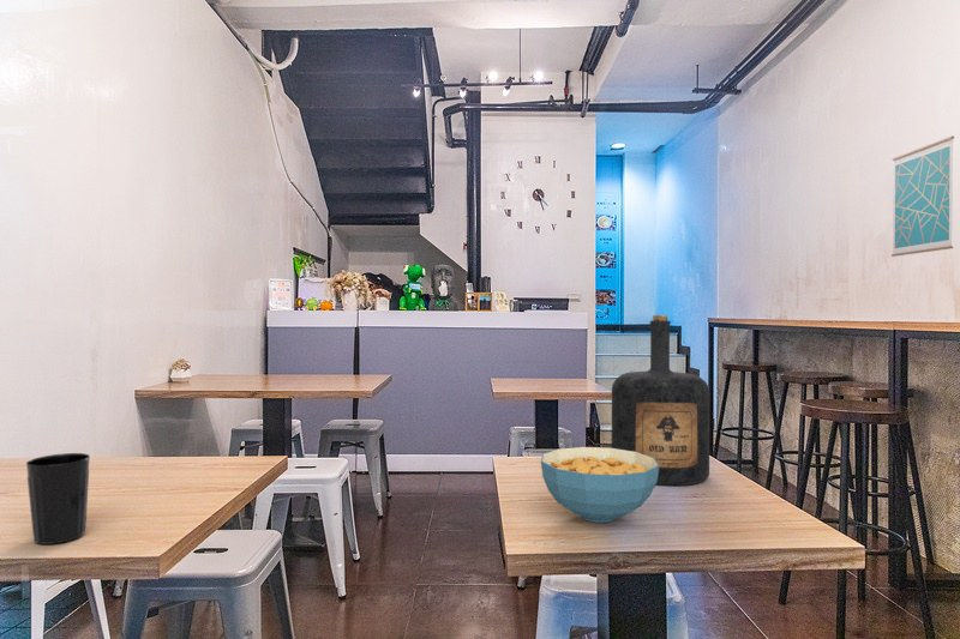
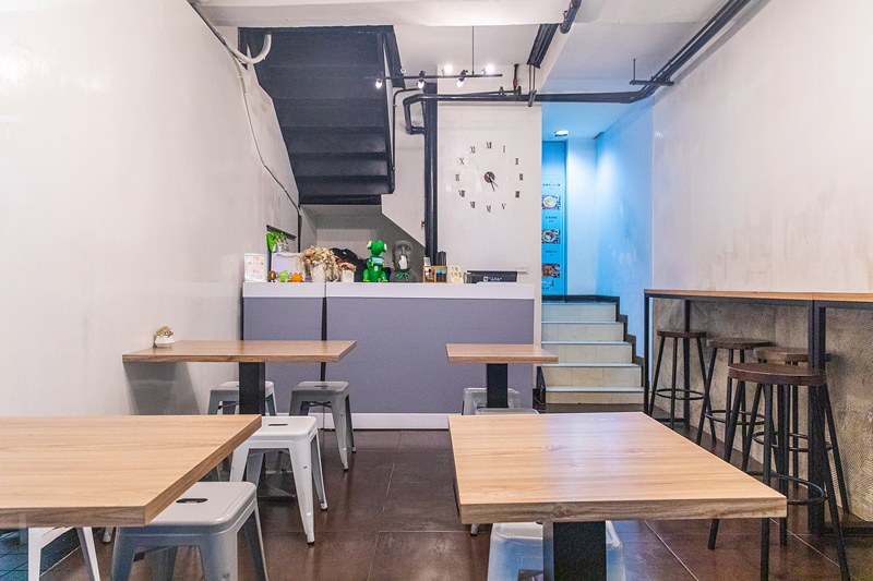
- cereal bowl (598, 488)
- bottle (659, 394)
- wall art (920, 200)
- cup (59, 498)
